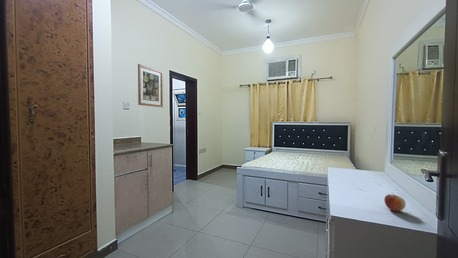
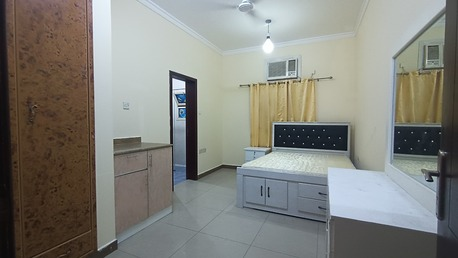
- wall art (151, 87)
- apple (394, 201)
